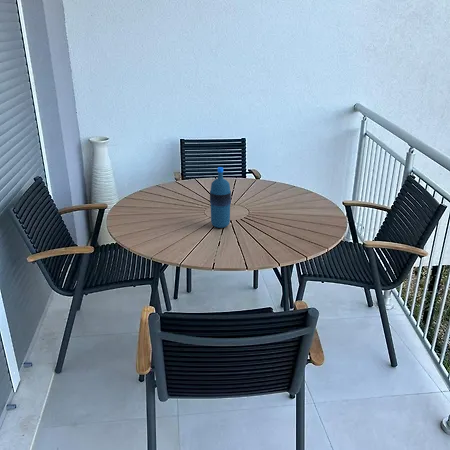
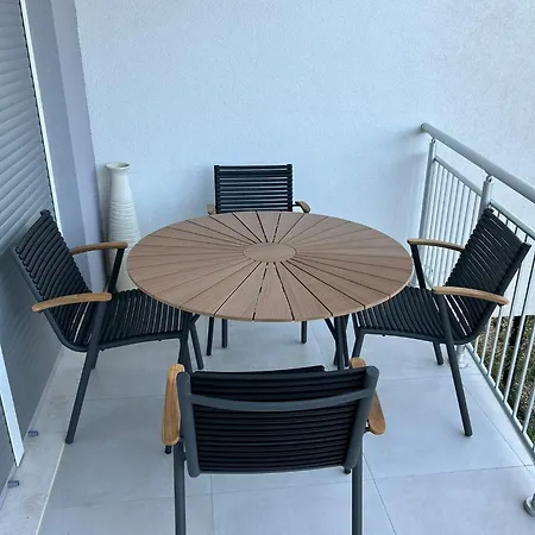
- water bottle (220, 197)
